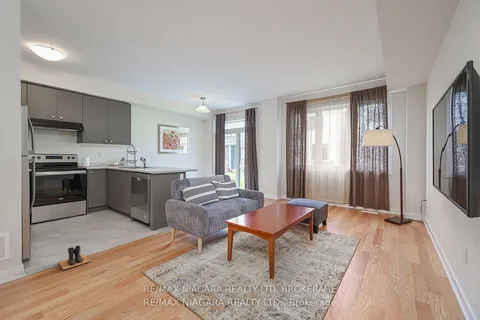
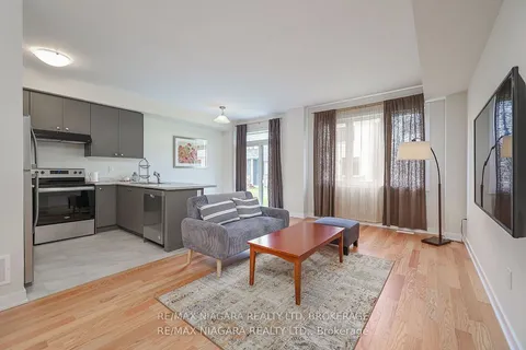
- boots (74, 254)
